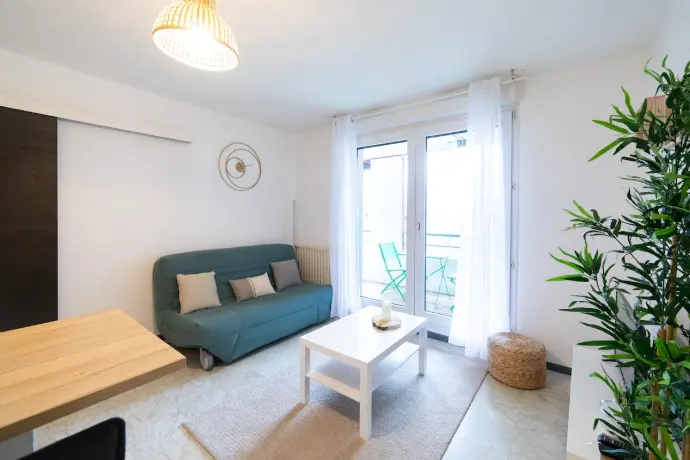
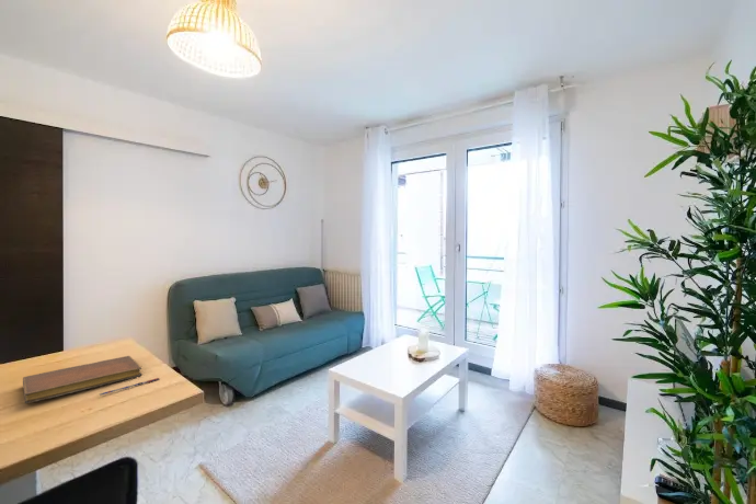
+ pen (130, 386)
+ notebook (84, 375)
